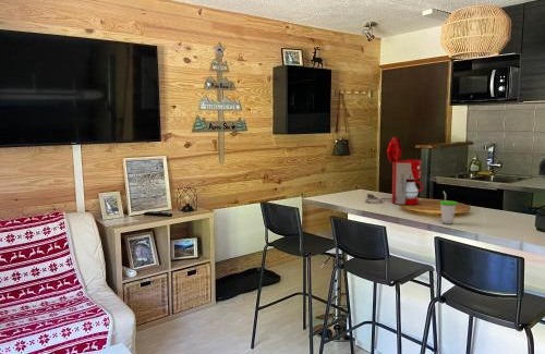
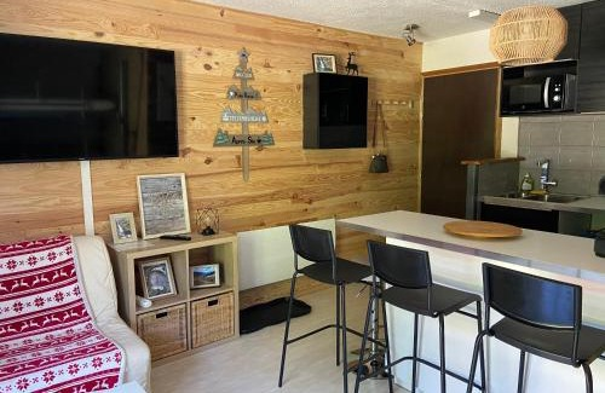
- cup (448, 207)
- coffee maker (392, 169)
